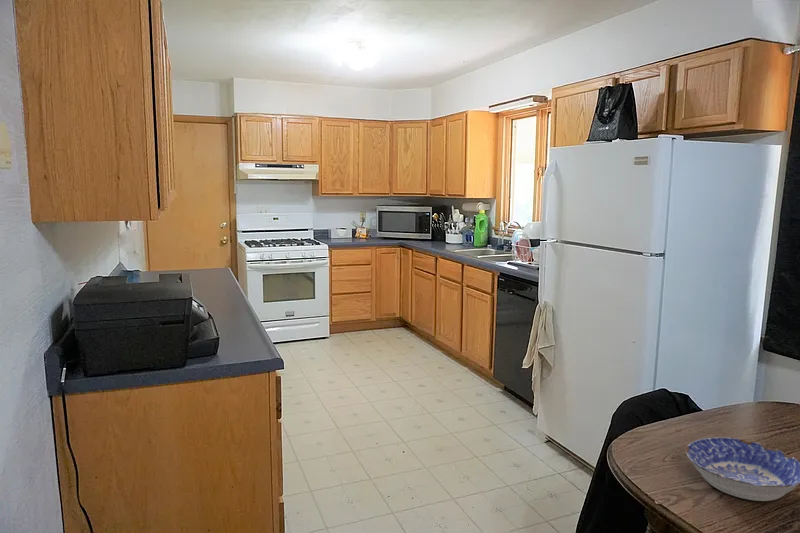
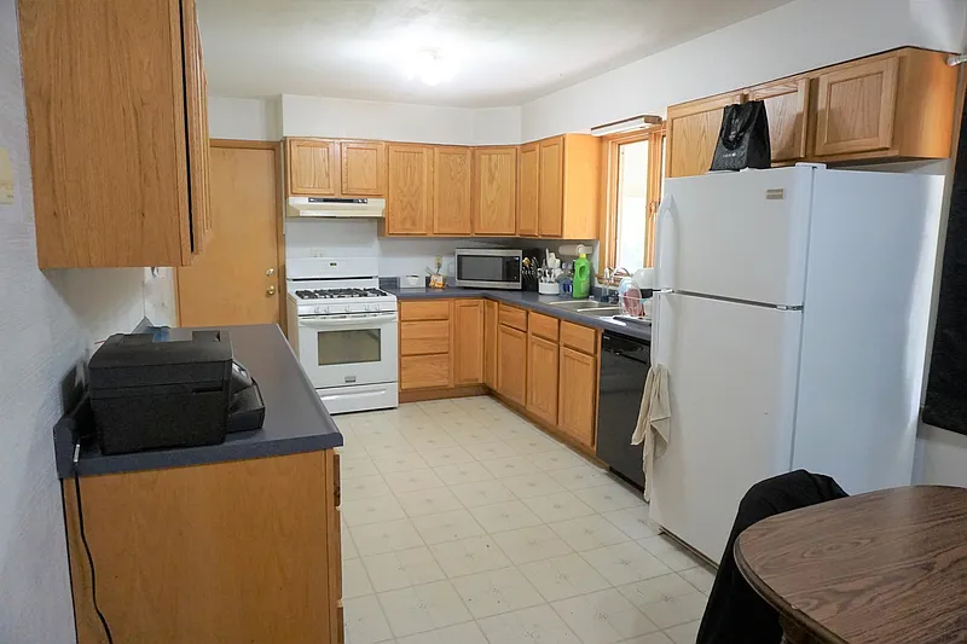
- bowl (741, 471)
